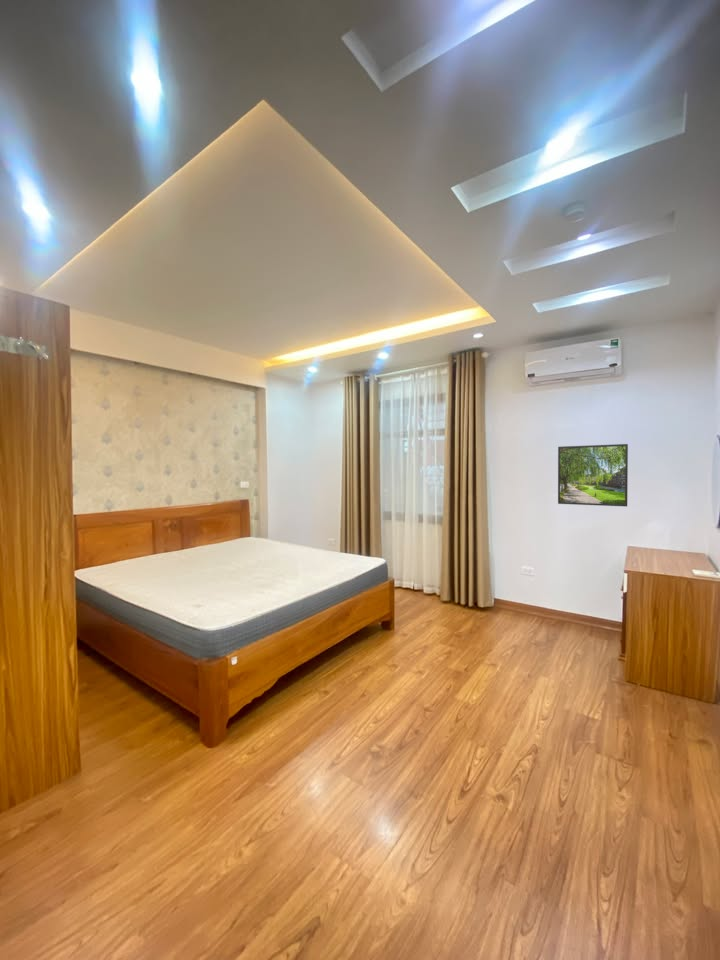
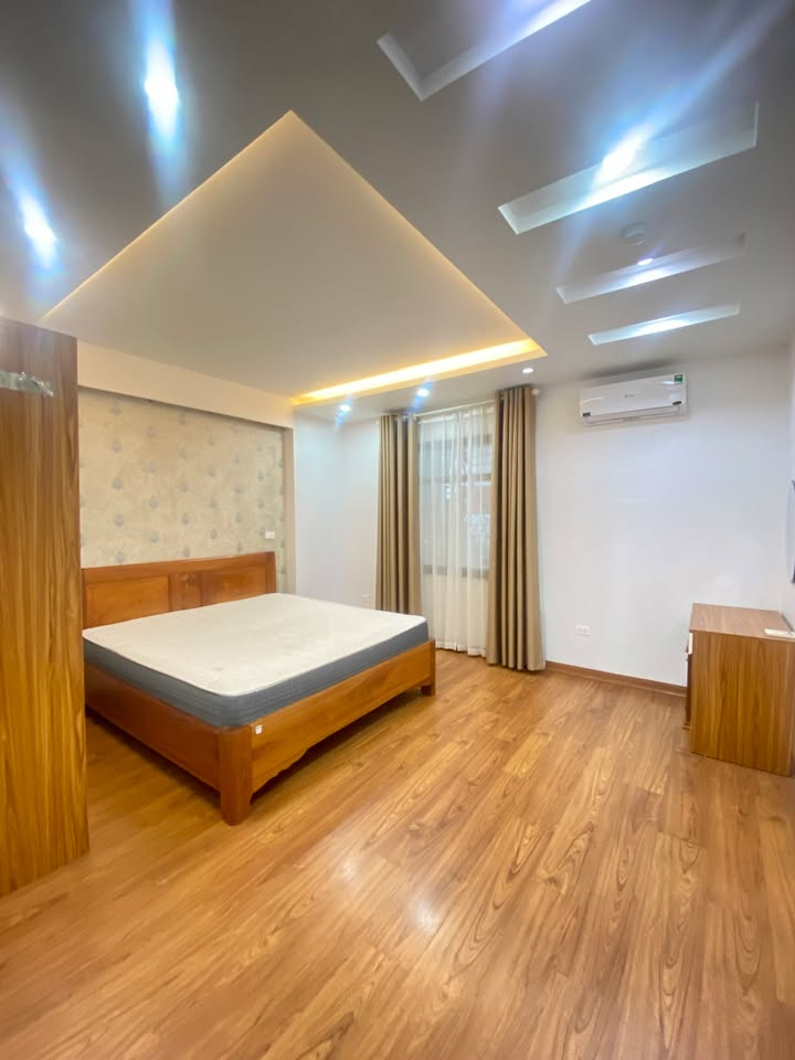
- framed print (591, 475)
